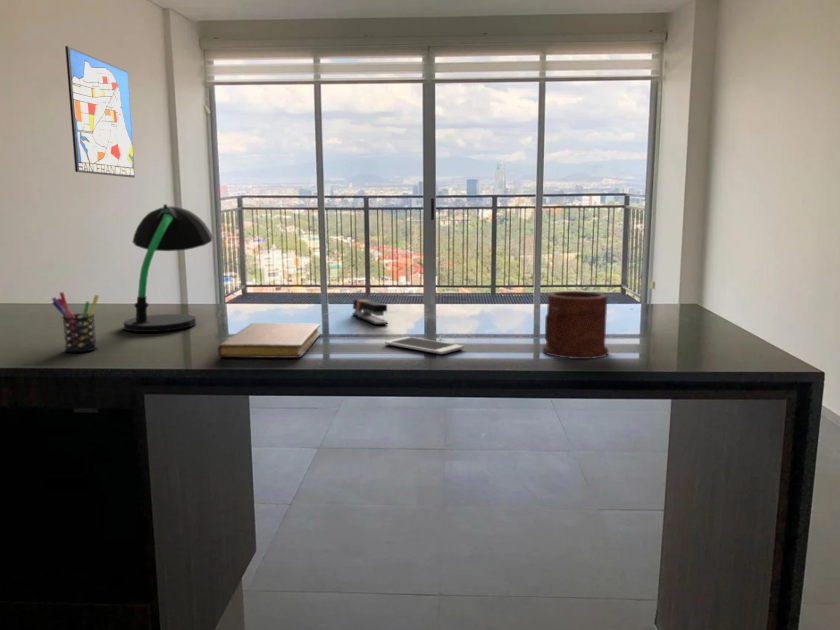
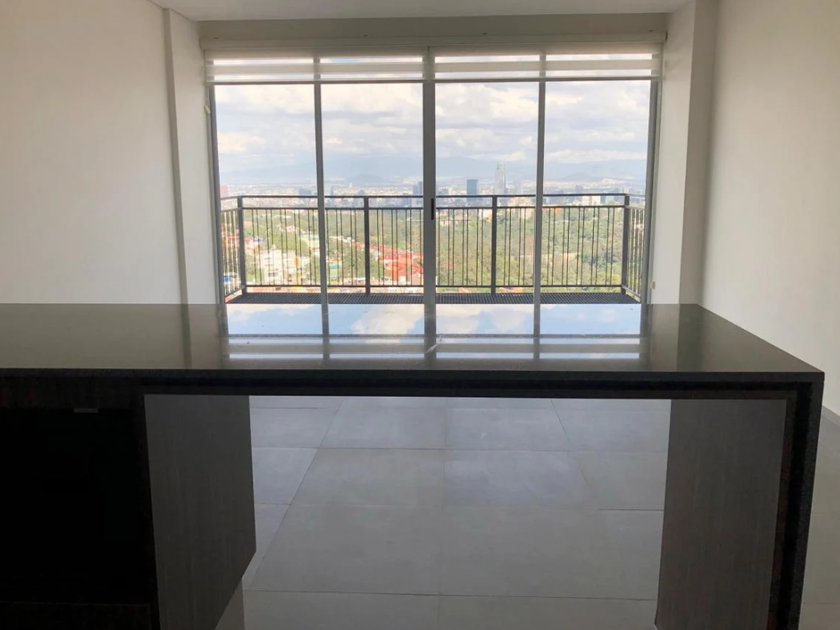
- desk lamp (165, 250)
- stapler (369, 309)
- notebook (273, 338)
- pen holder (78, 320)
- mug (571, 323)
- cell phone (423, 345)
- wall art (103, 118)
